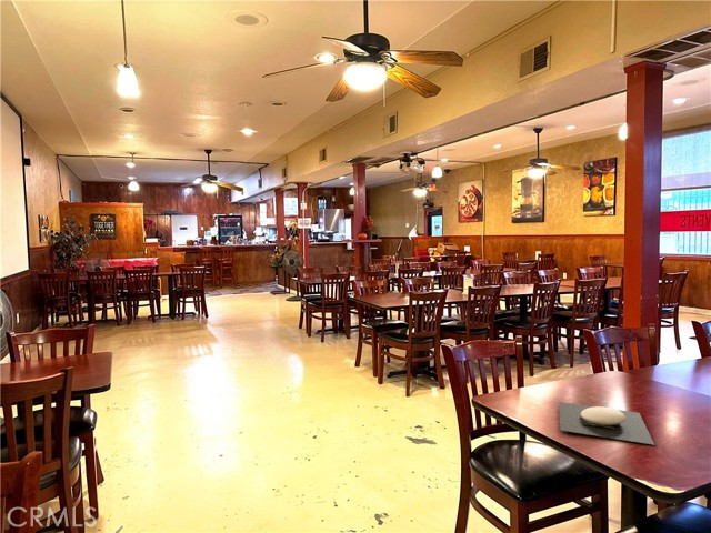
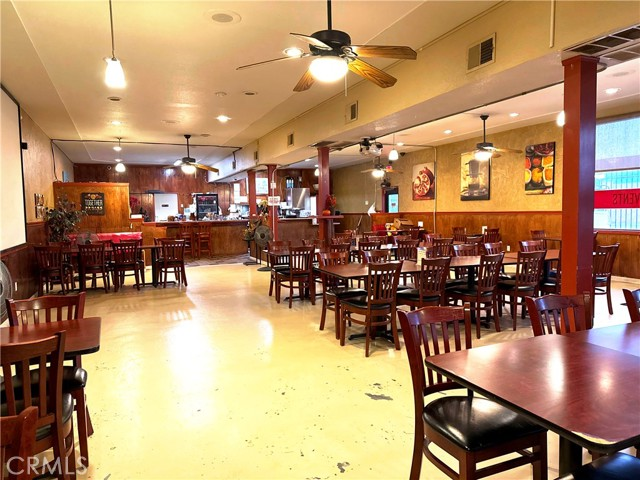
- plate (601, 416)
